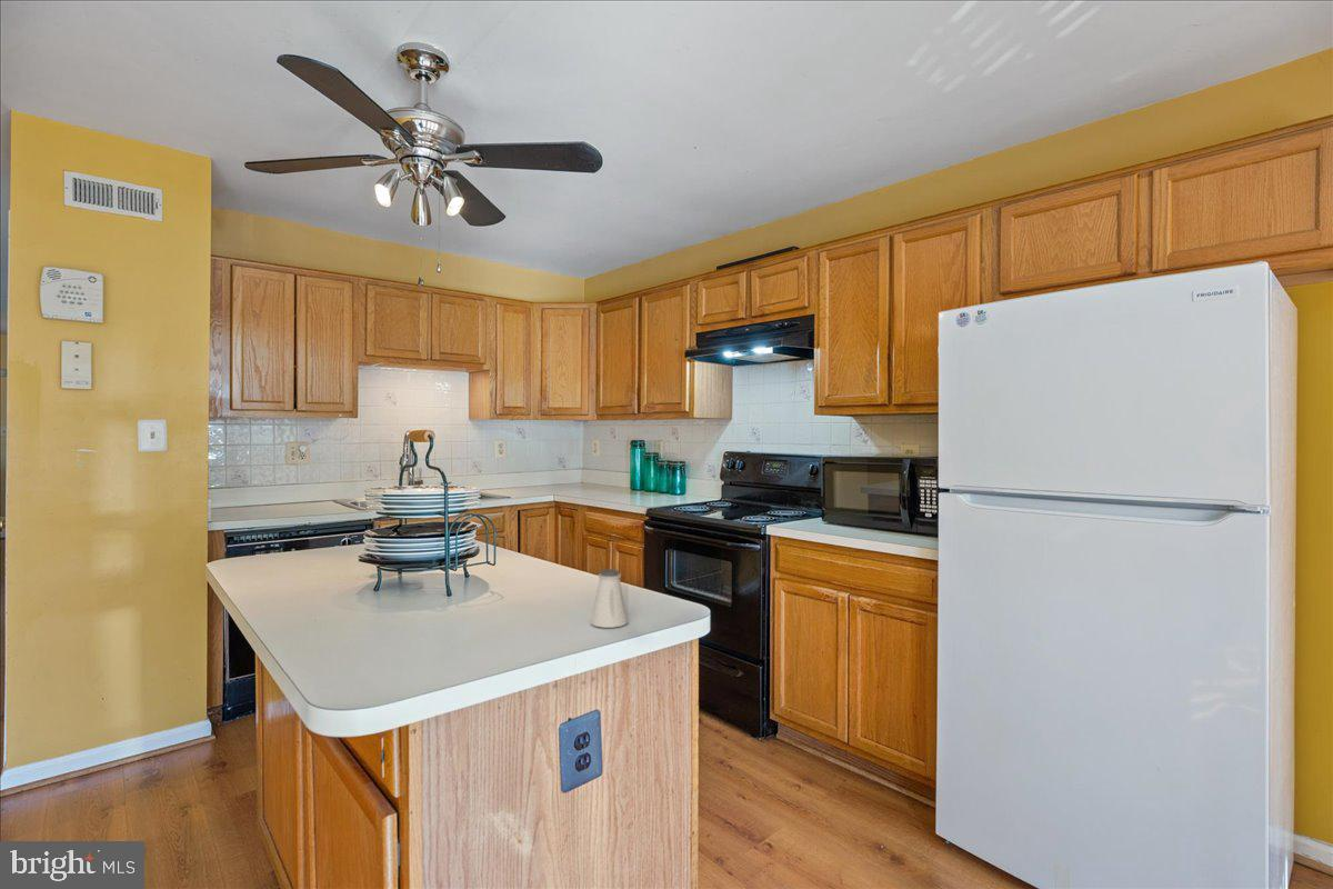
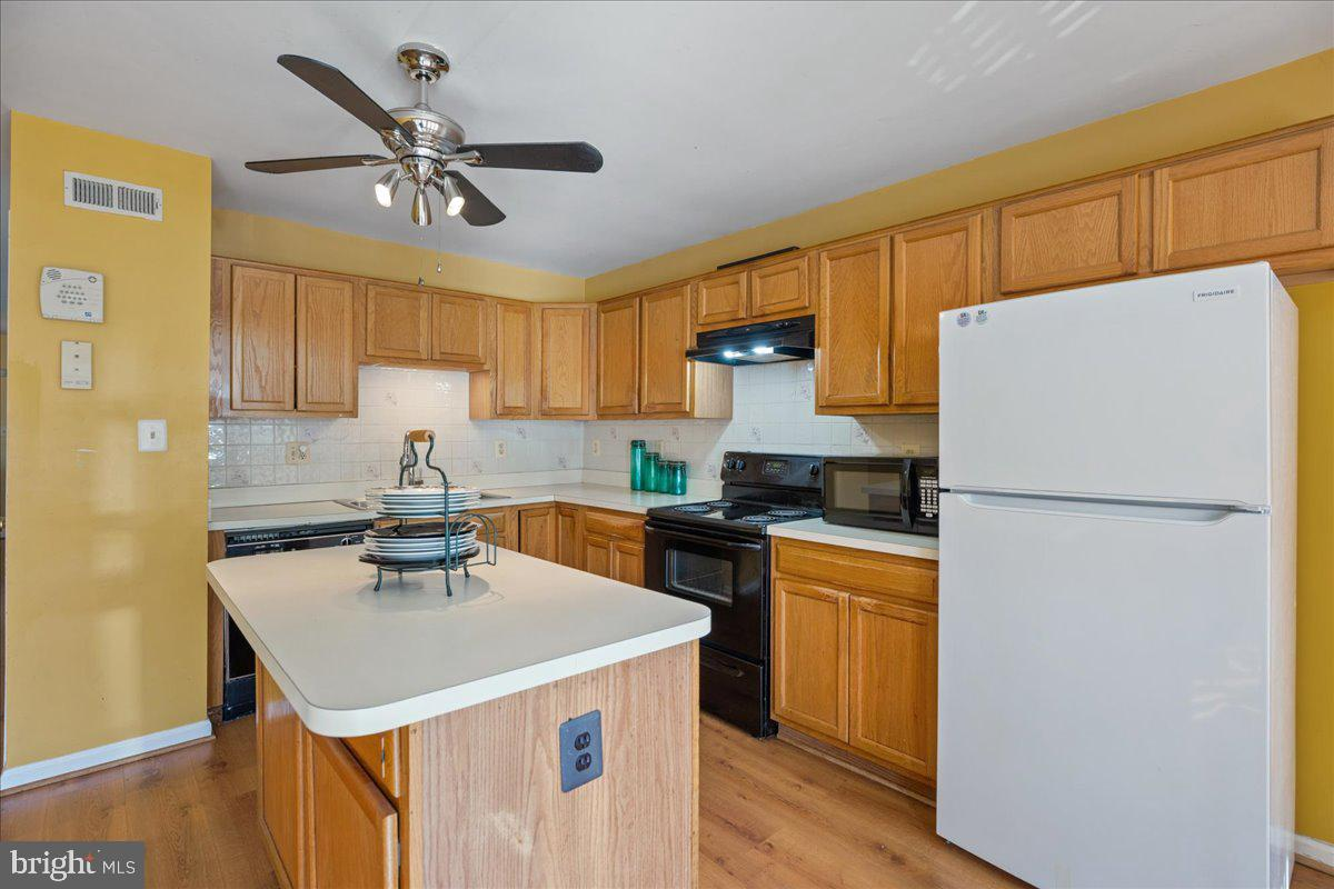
- saltshaker (609, 596)
